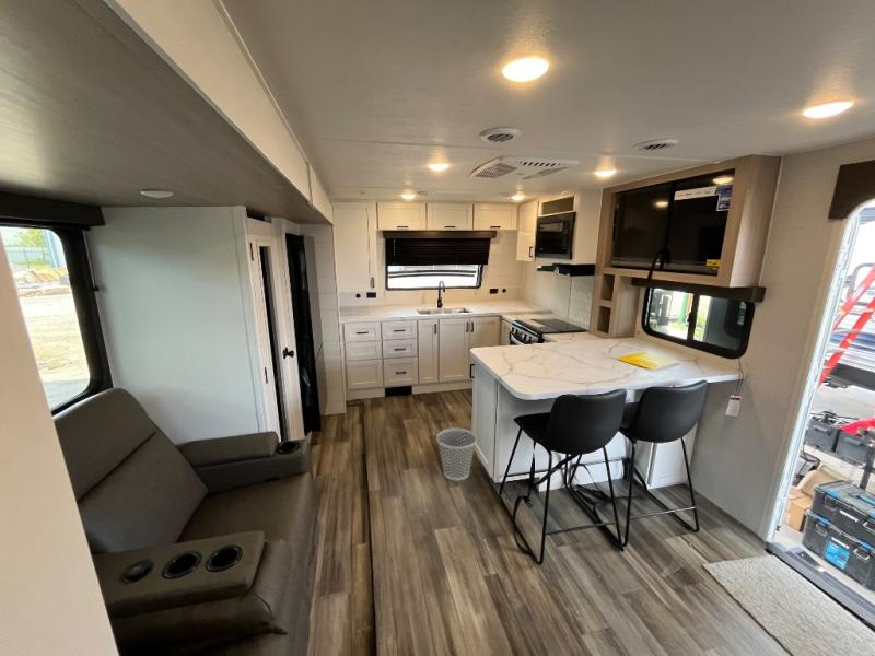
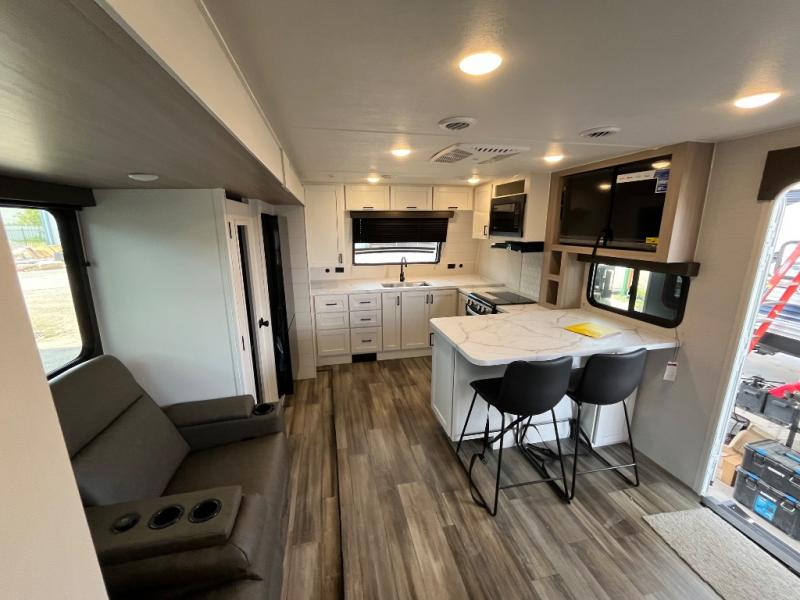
- wastebasket (456, 455)
